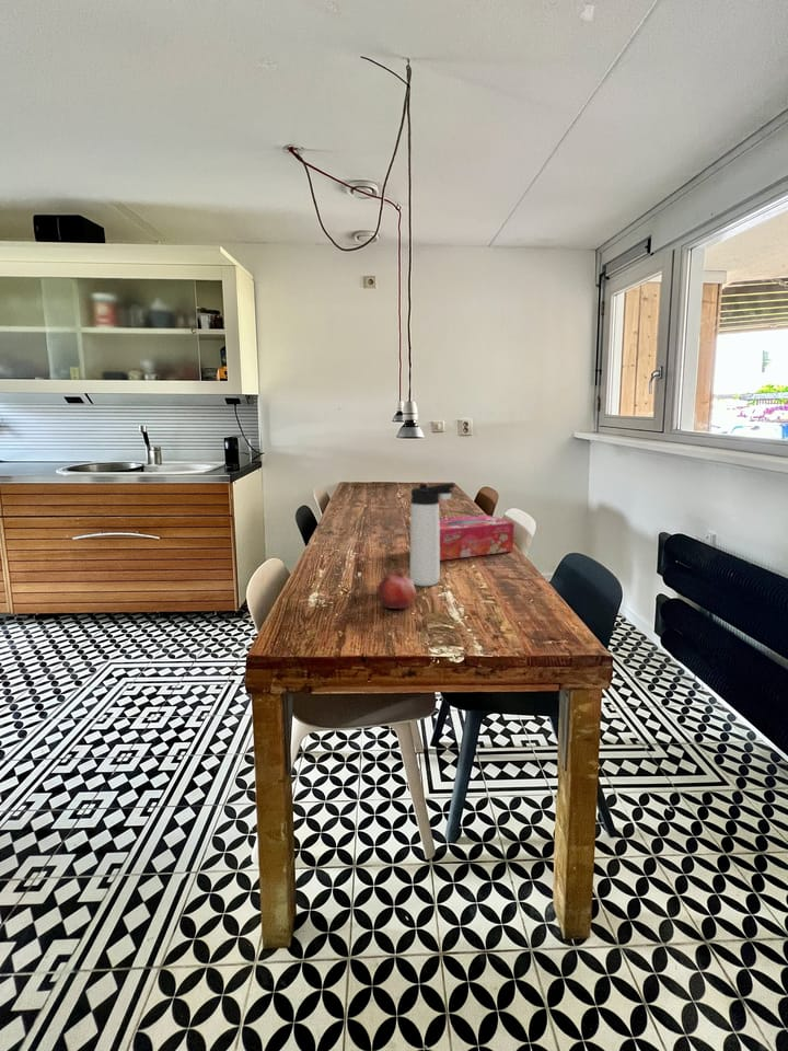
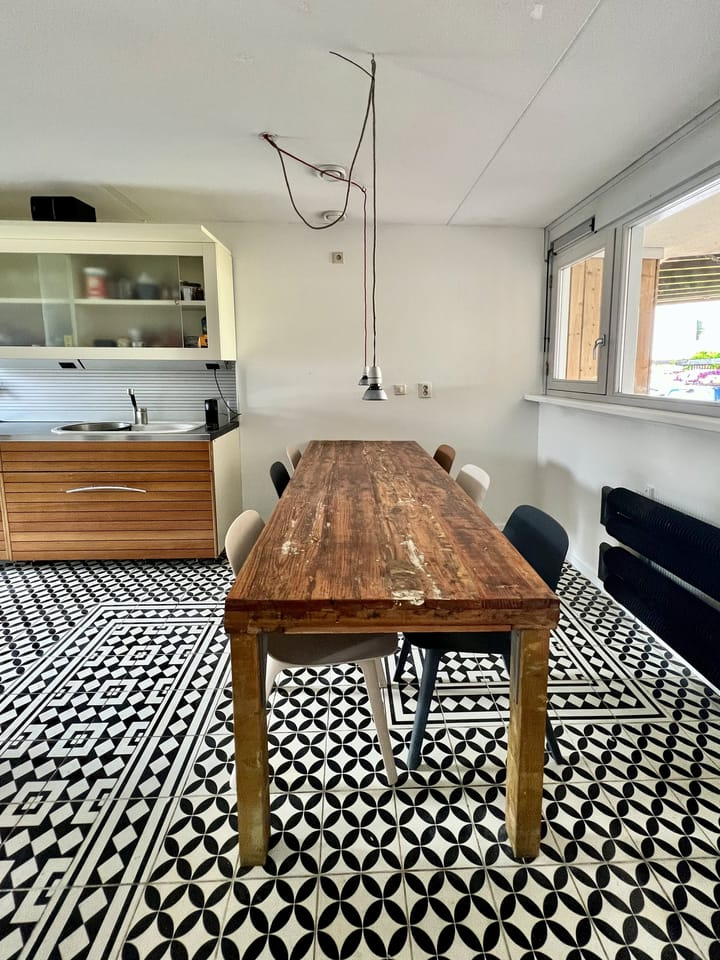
- fruit (396, 587)
- tissue box (464, 536)
- thermos bottle (431, 533)
